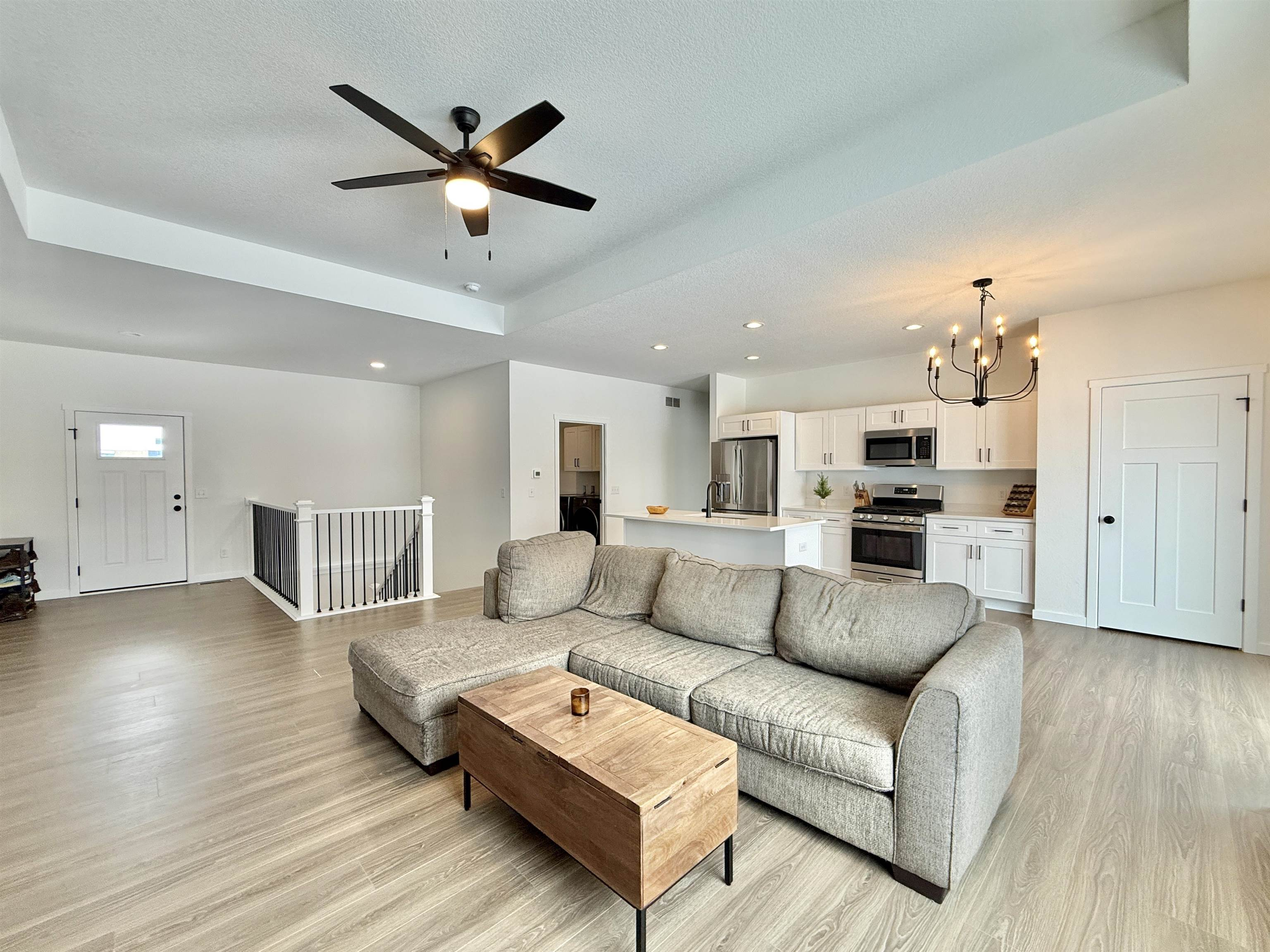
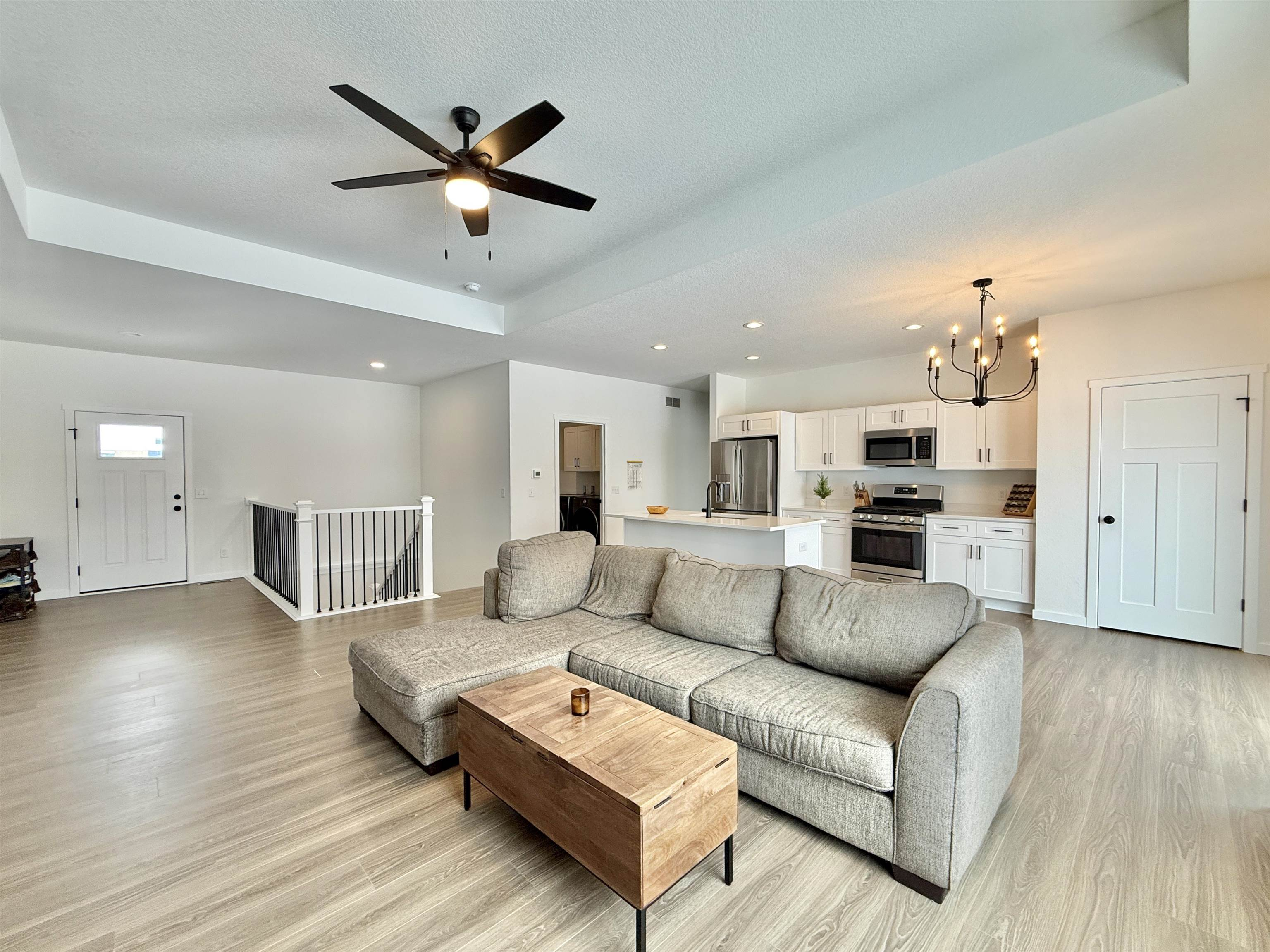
+ calendar (635, 472)
